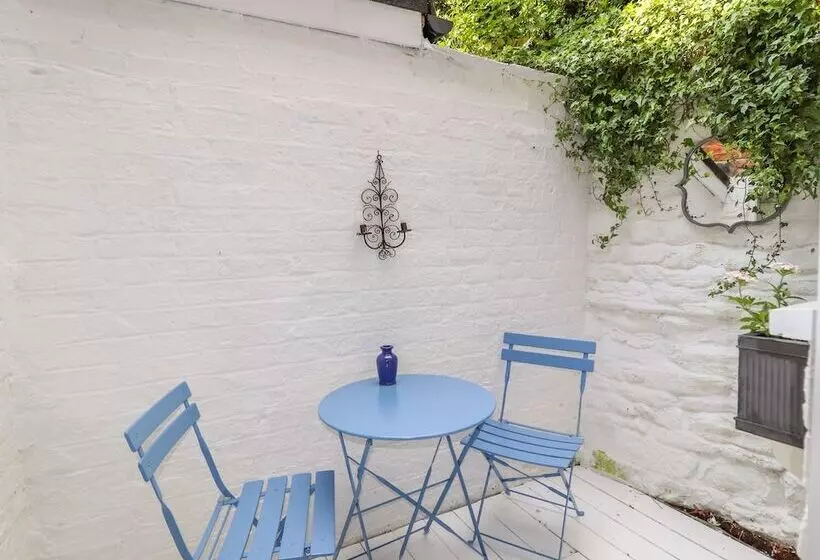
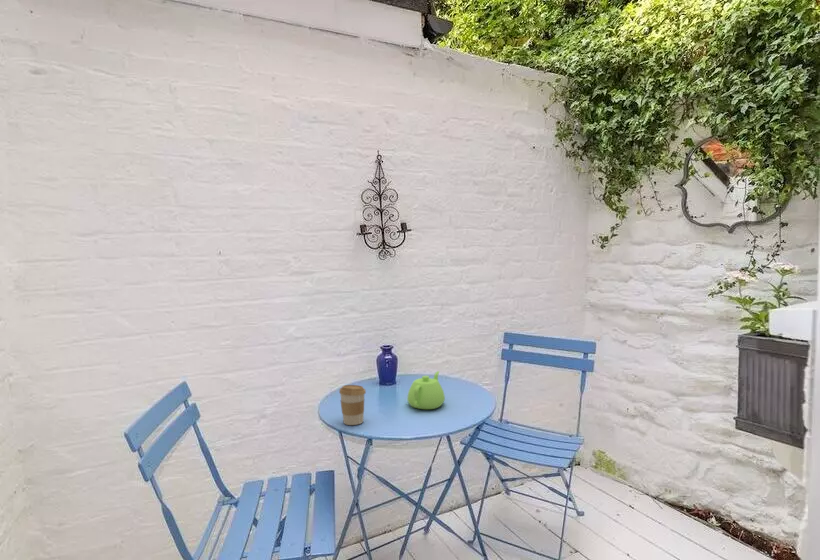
+ teapot (427, 389)
+ coffee cup (352, 403)
